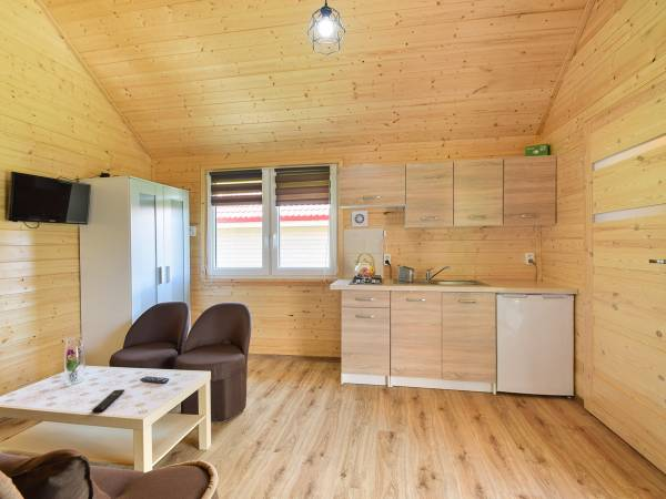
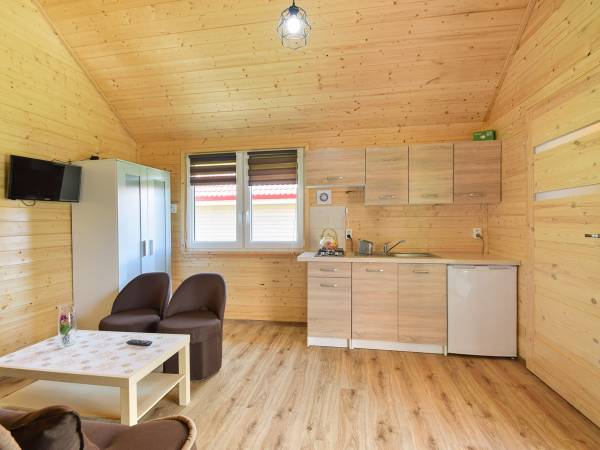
- remote control (109, 400)
